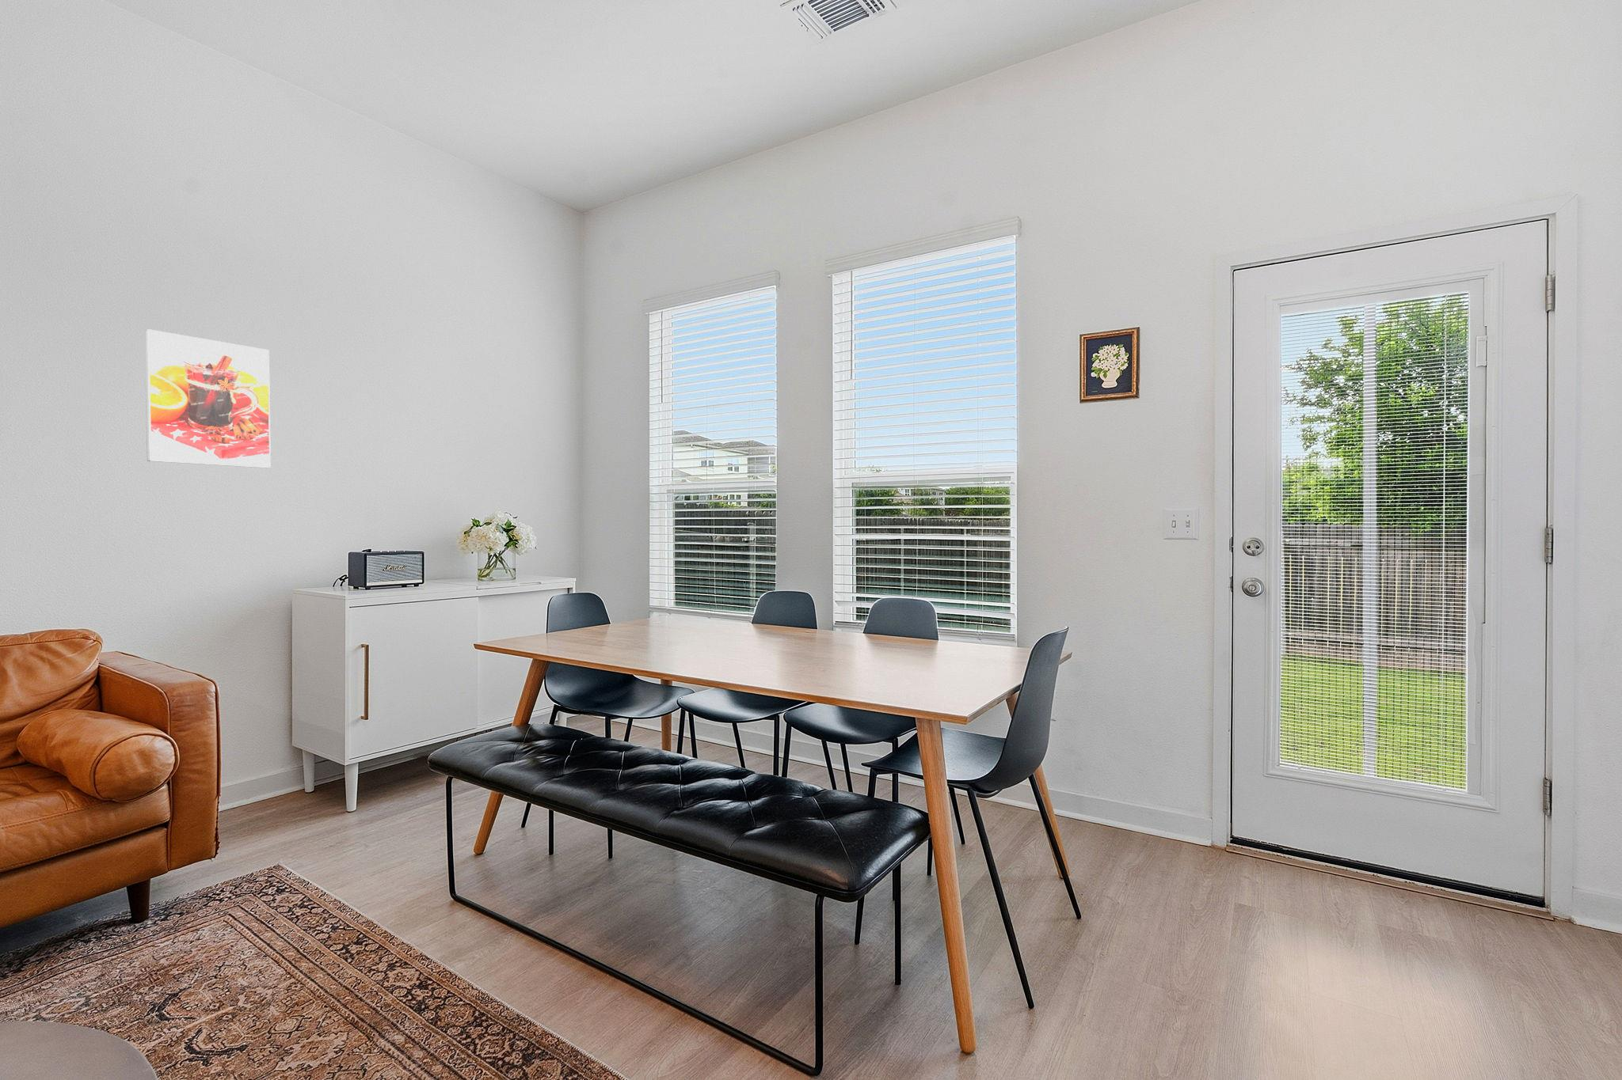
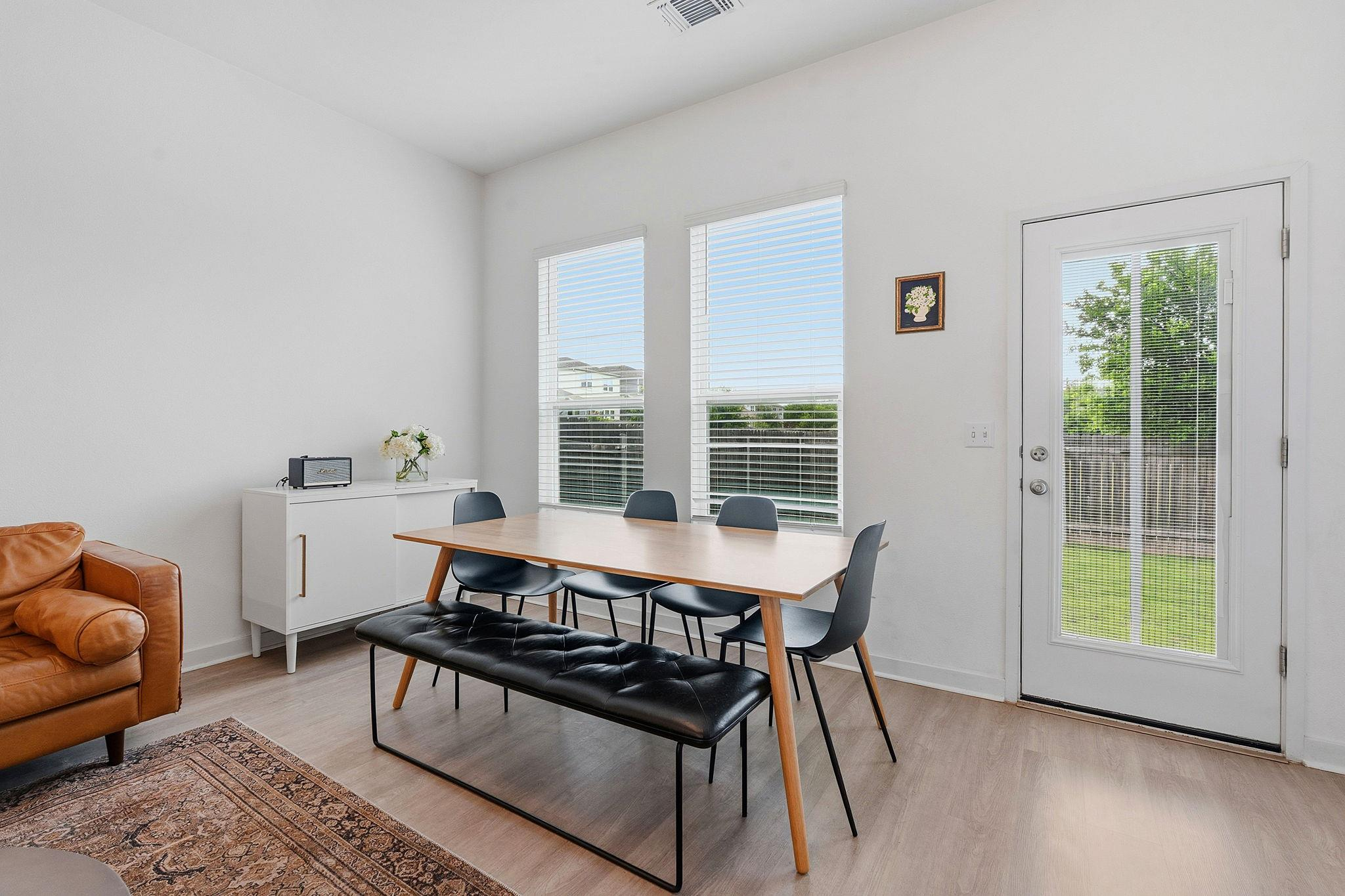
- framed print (211, 401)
